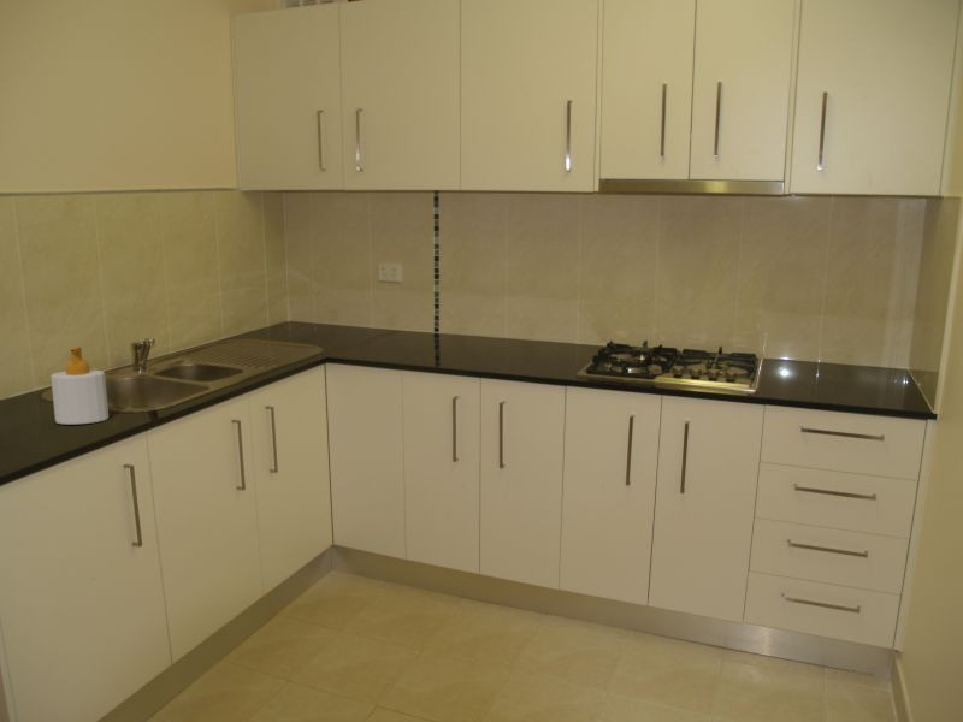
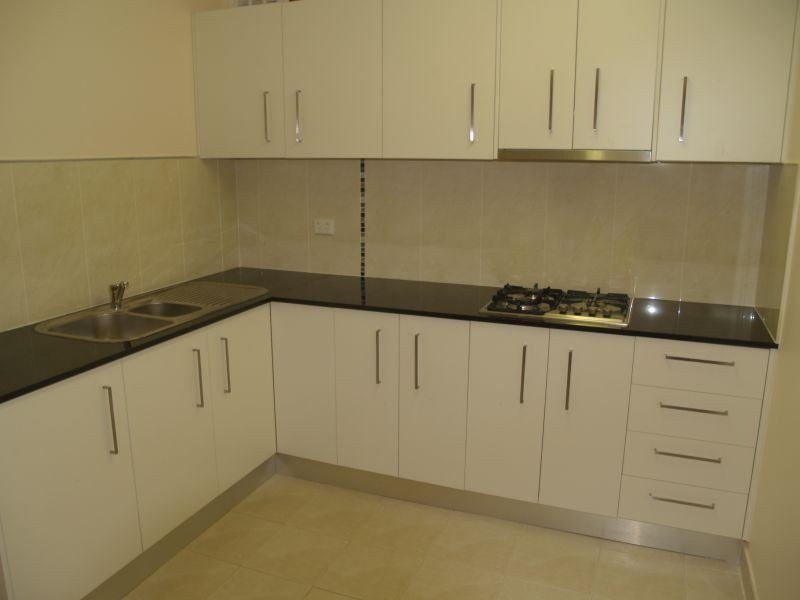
- soap bottle (78, 384)
